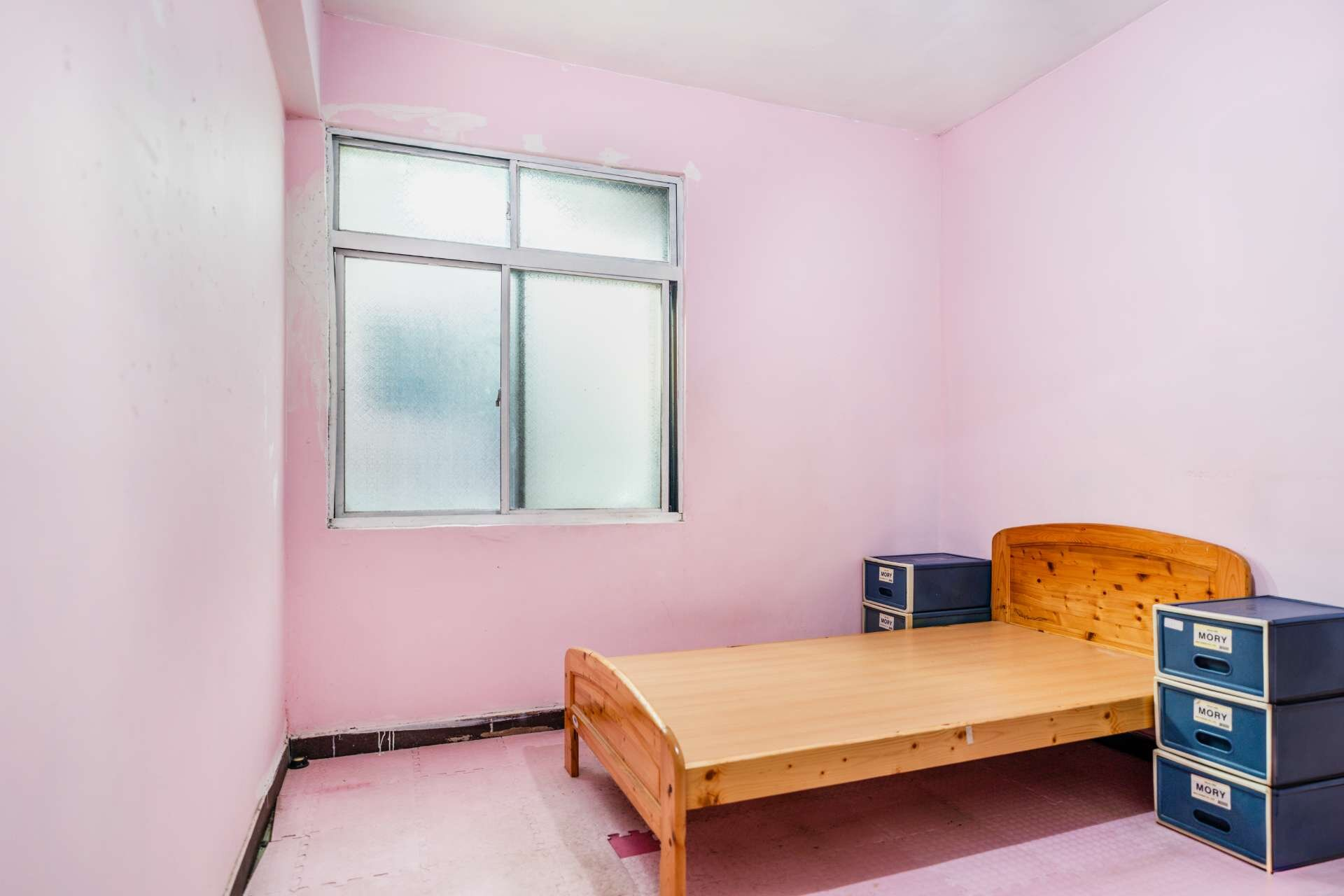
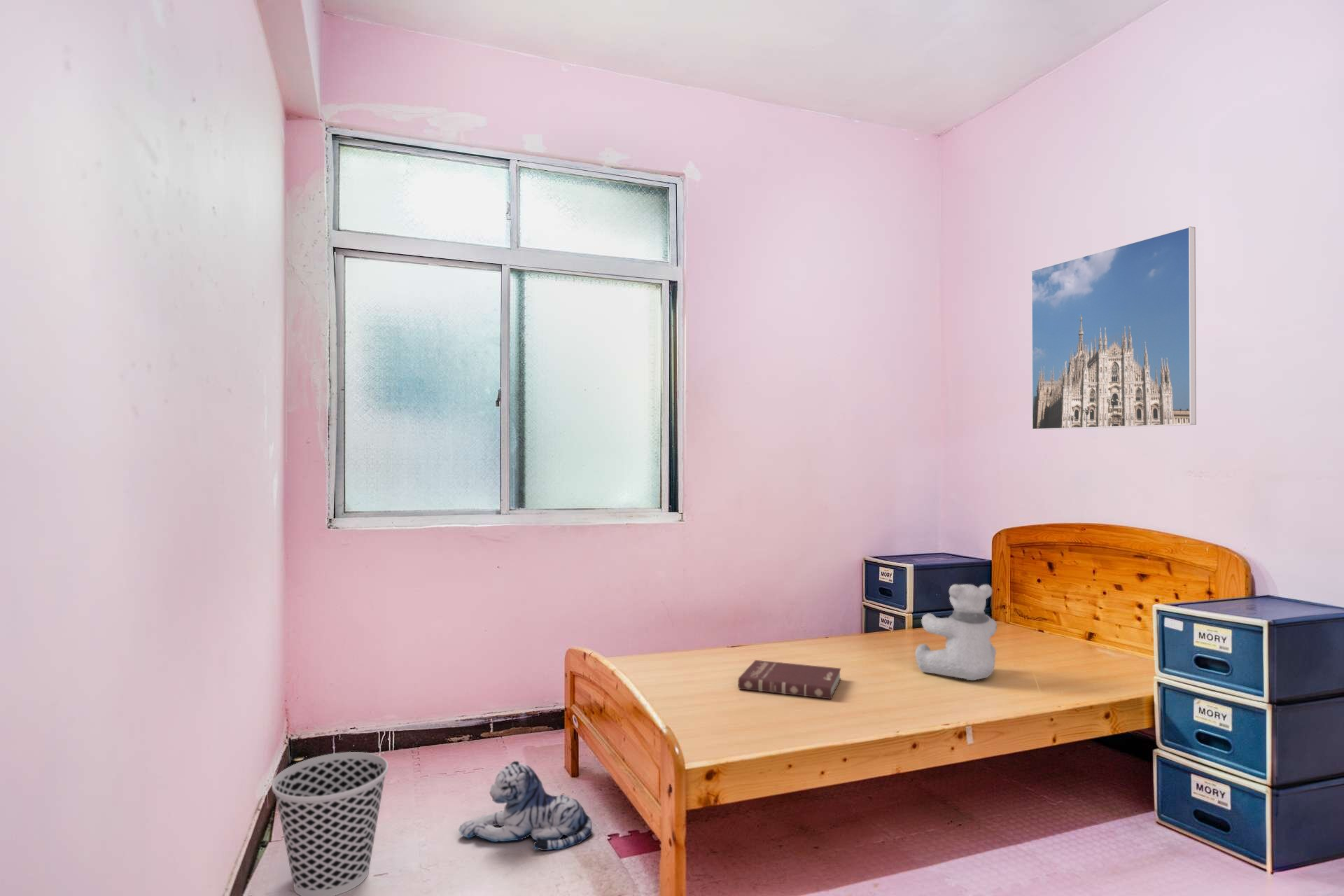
+ plush toy (526, 800)
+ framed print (1105, 339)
+ wastebasket (332, 825)
+ book (790, 678)
+ teddy bear (957, 626)
